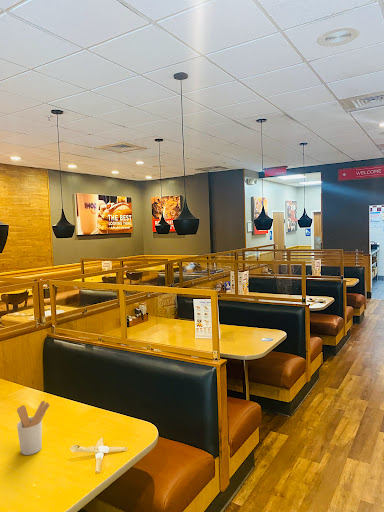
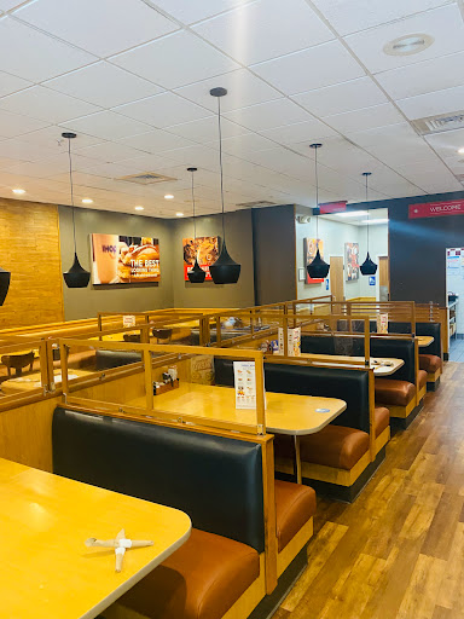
- utensil holder (35, 426)
